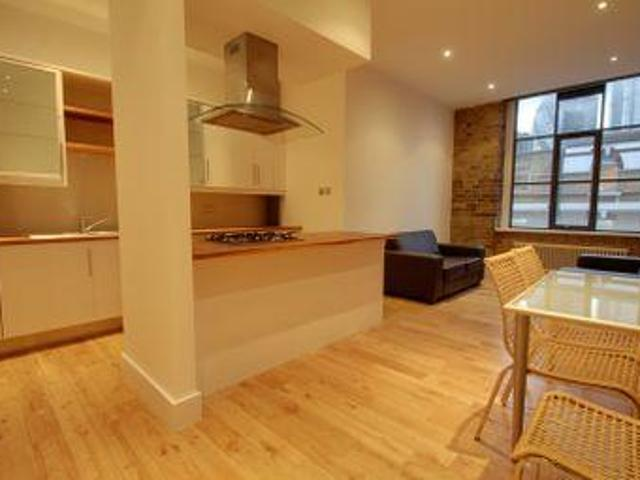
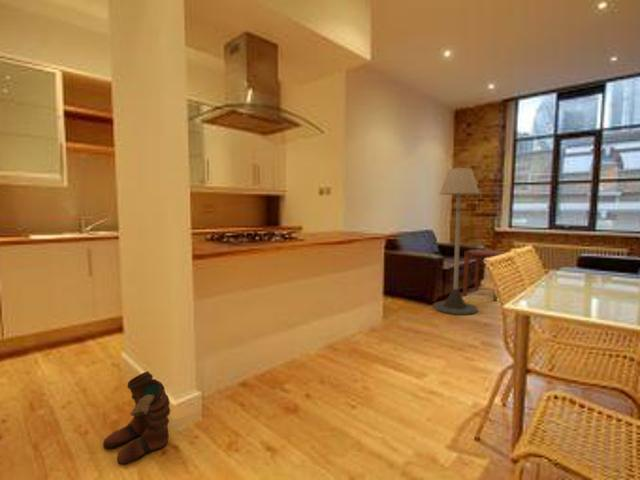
+ boots (140, 413)
+ floor lamp (457, 240)
+ side table (478, 273)
